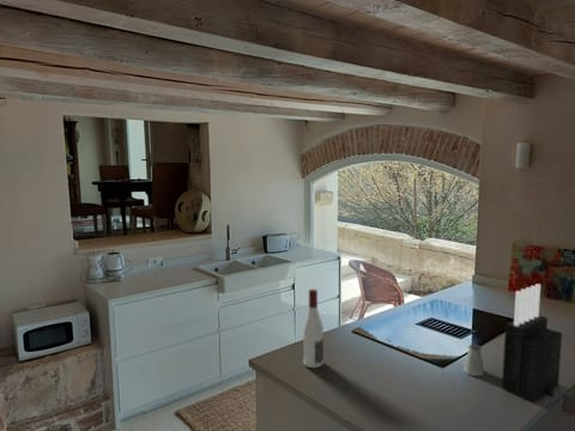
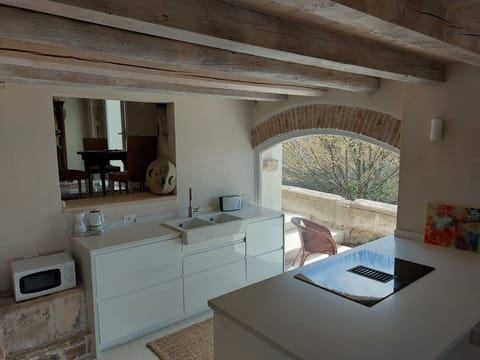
- knife block (537, 340)
- alcohol (313, 327)
- saltshaker (474, 358)
